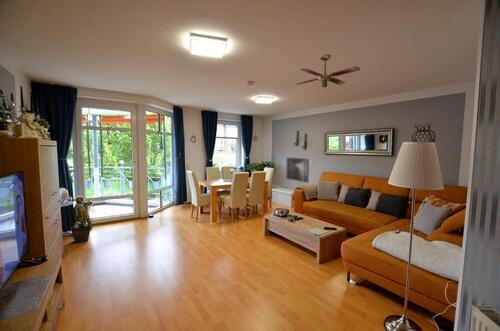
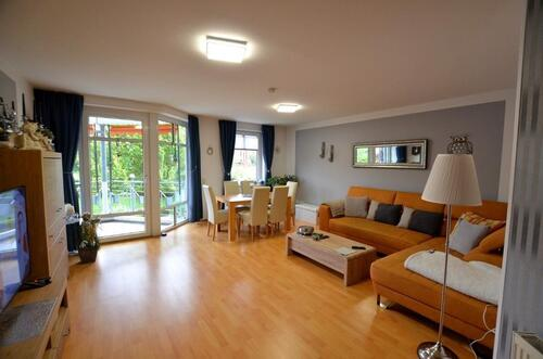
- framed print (297, 169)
- ceiling fan (324, 72)
